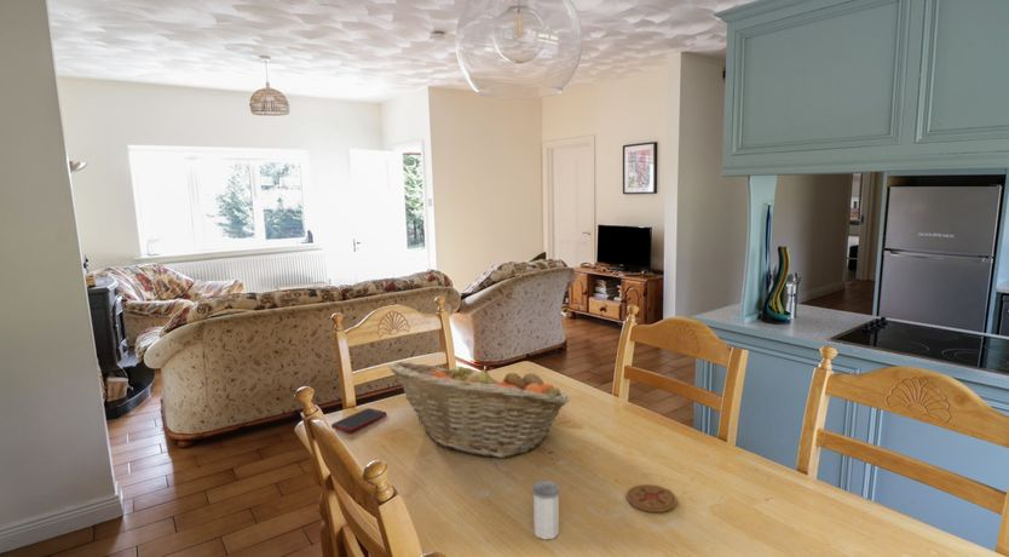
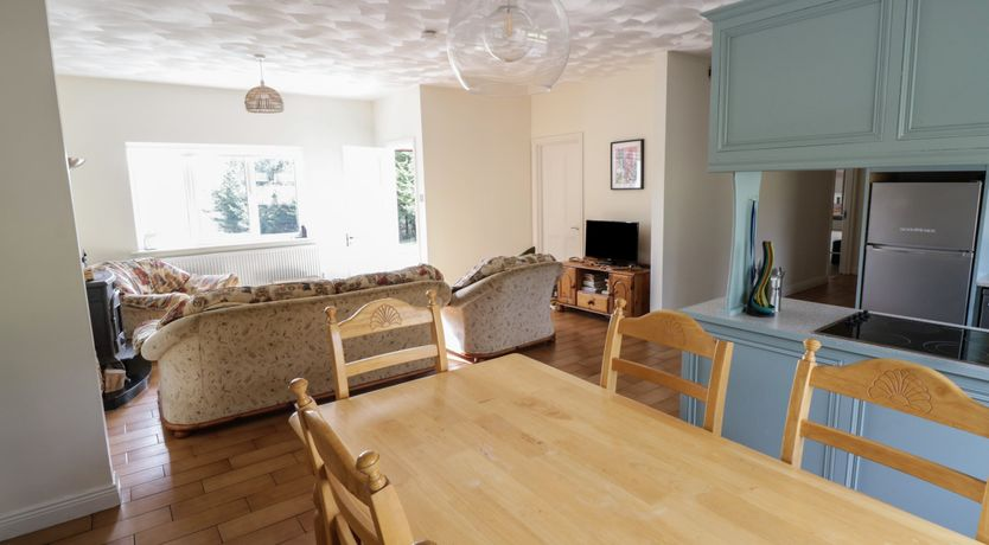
- fruit basket (477, 395)
- coaster (651, 498)
- cell phone (359, 419)
- salt shaker (546, 509)
